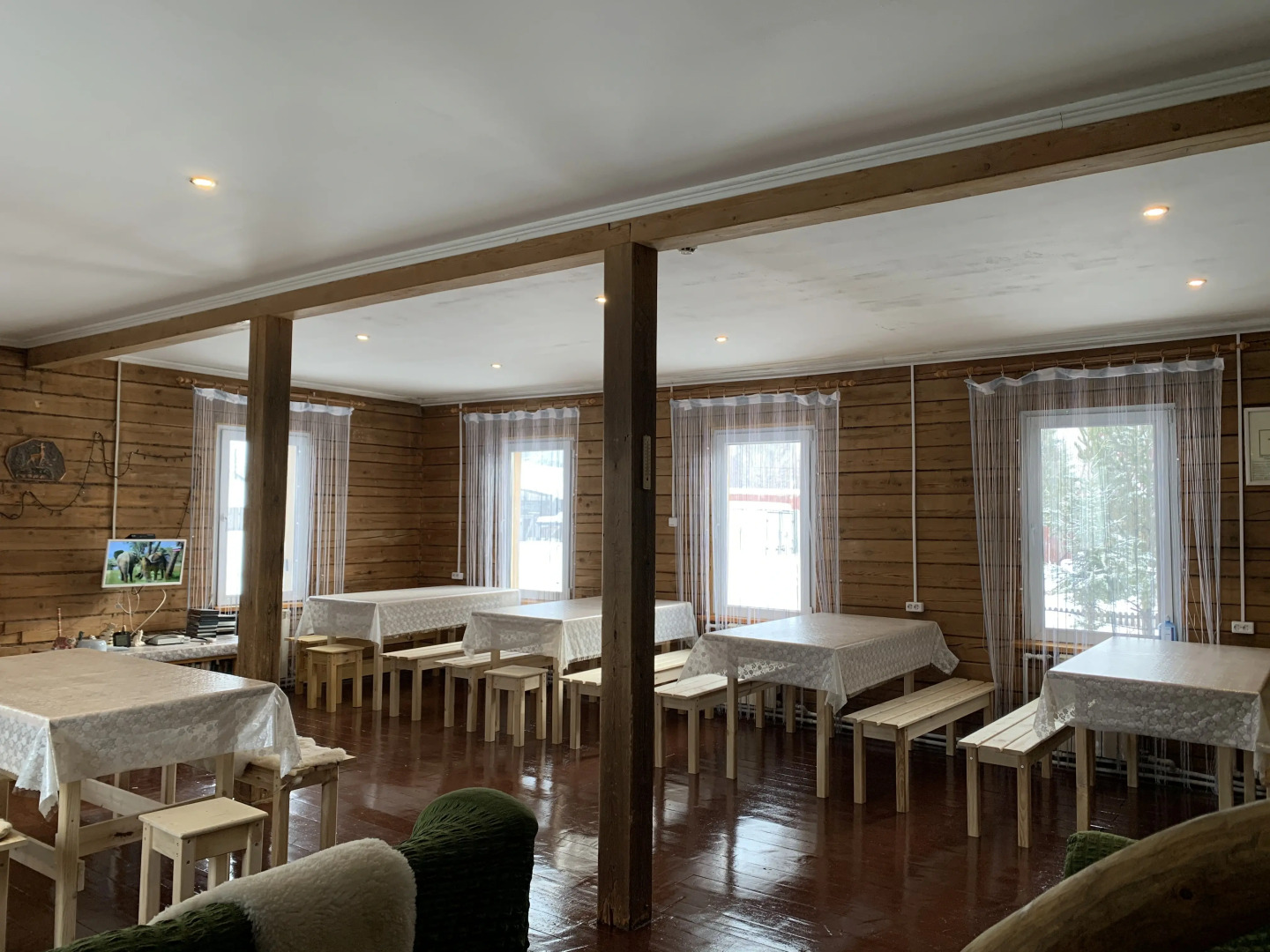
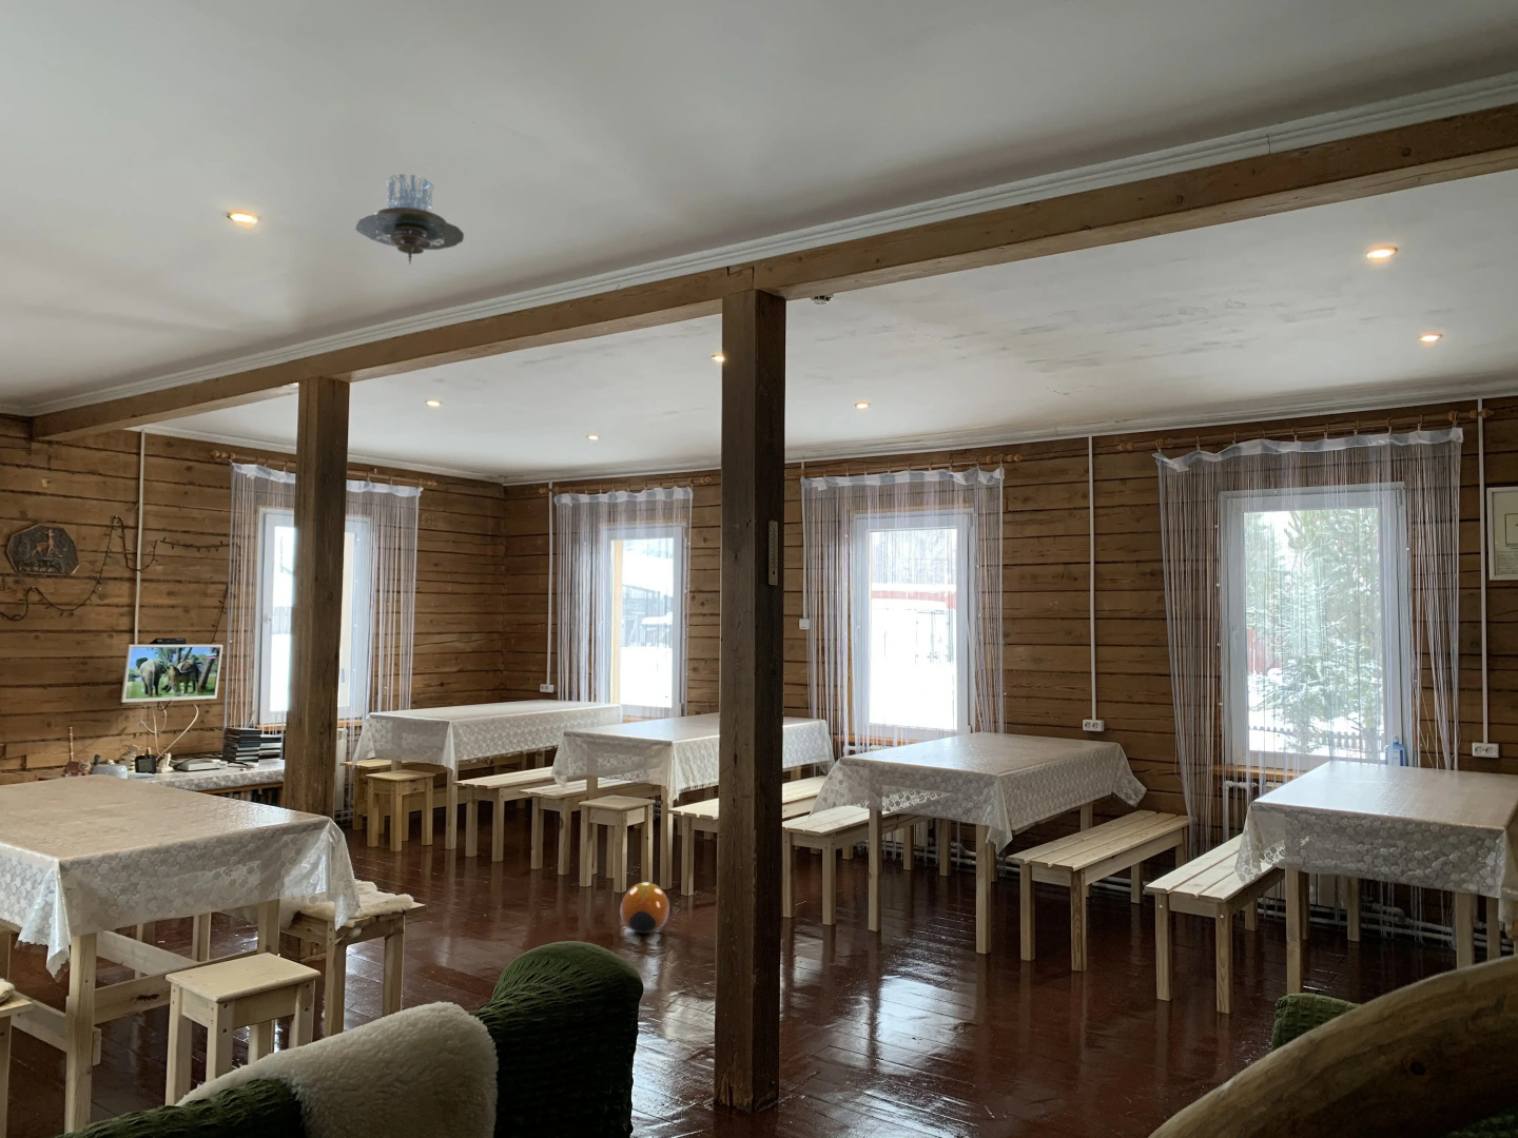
+ ceiling lamp (410, 224)
+ ball (644, 906)
